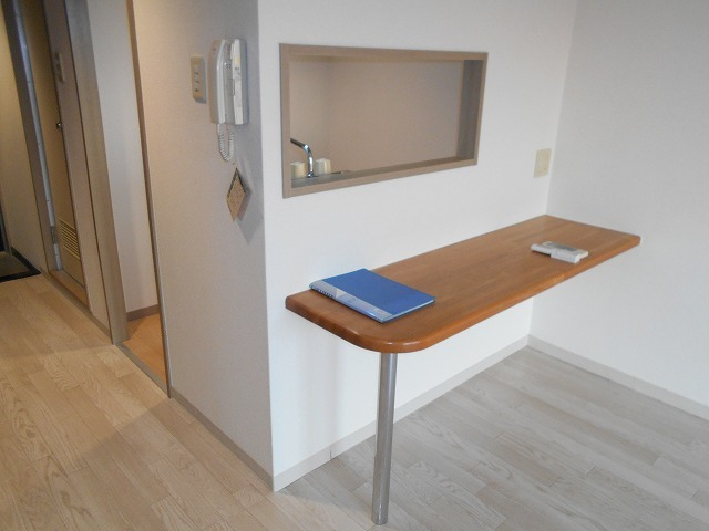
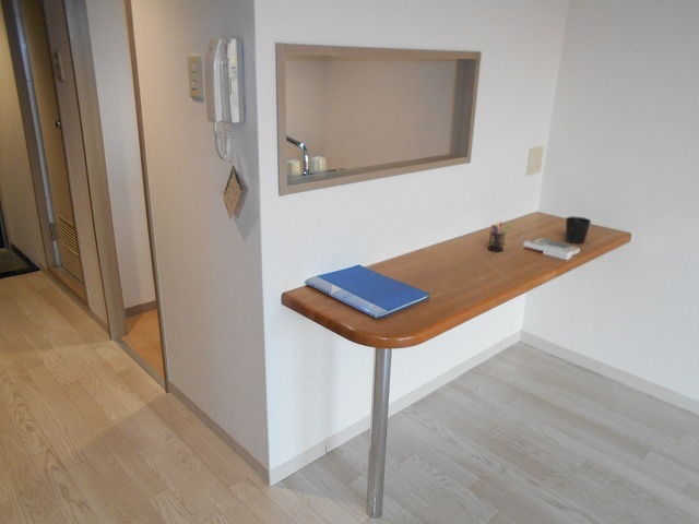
+ pen holder (499, 235)
+ cup (576, 230)
